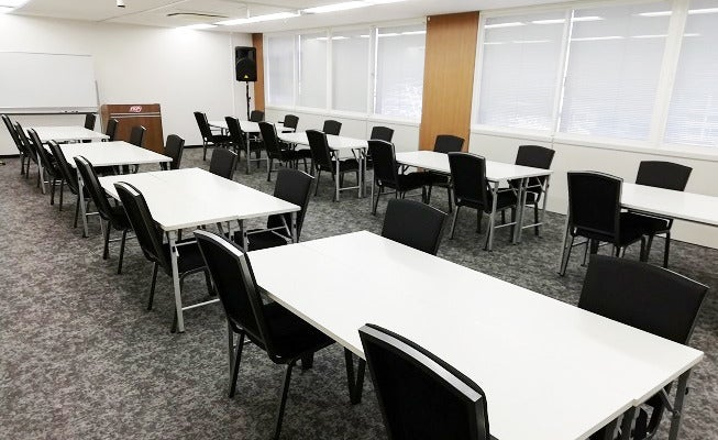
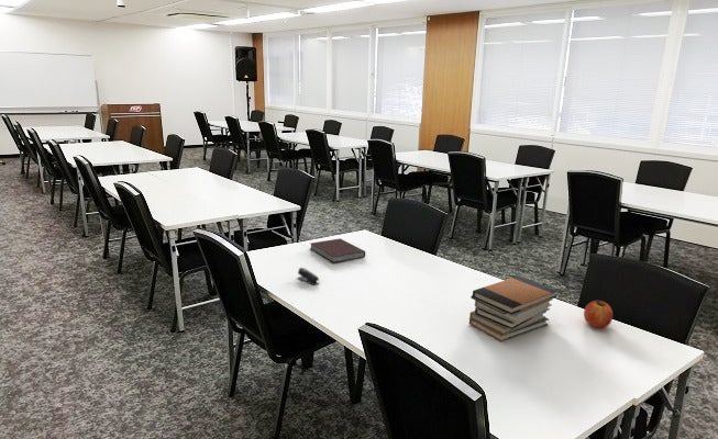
+ book stack (512, 307)
+ apple (598, 313)
+ notebook (336, 249)
+ stapler (308, 275)
